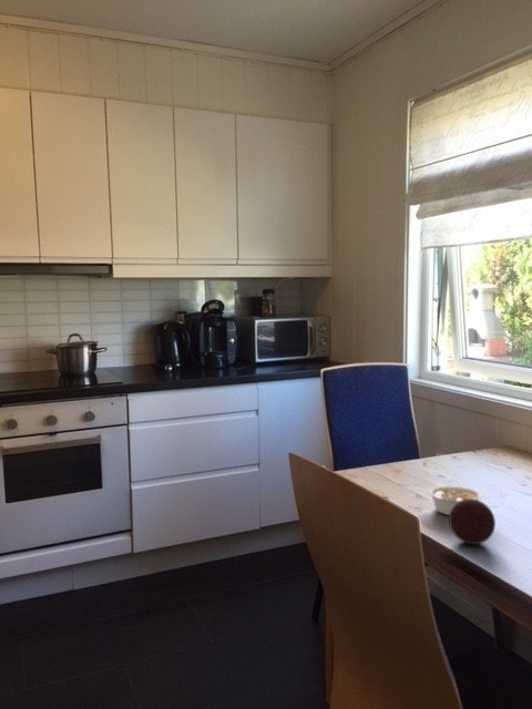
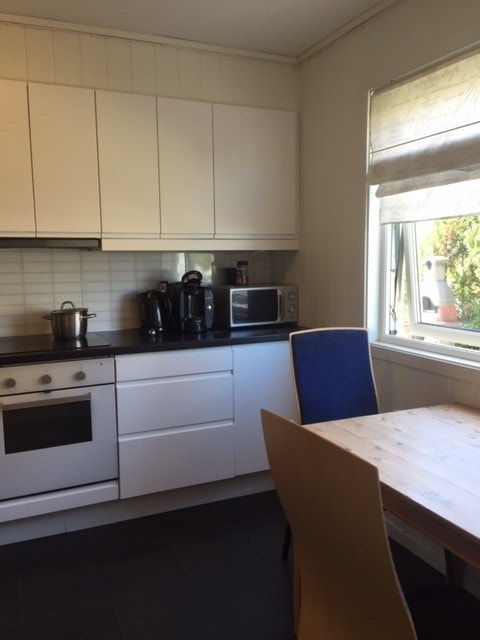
- legume (457, 500)
- decorative ball (471, 521)
